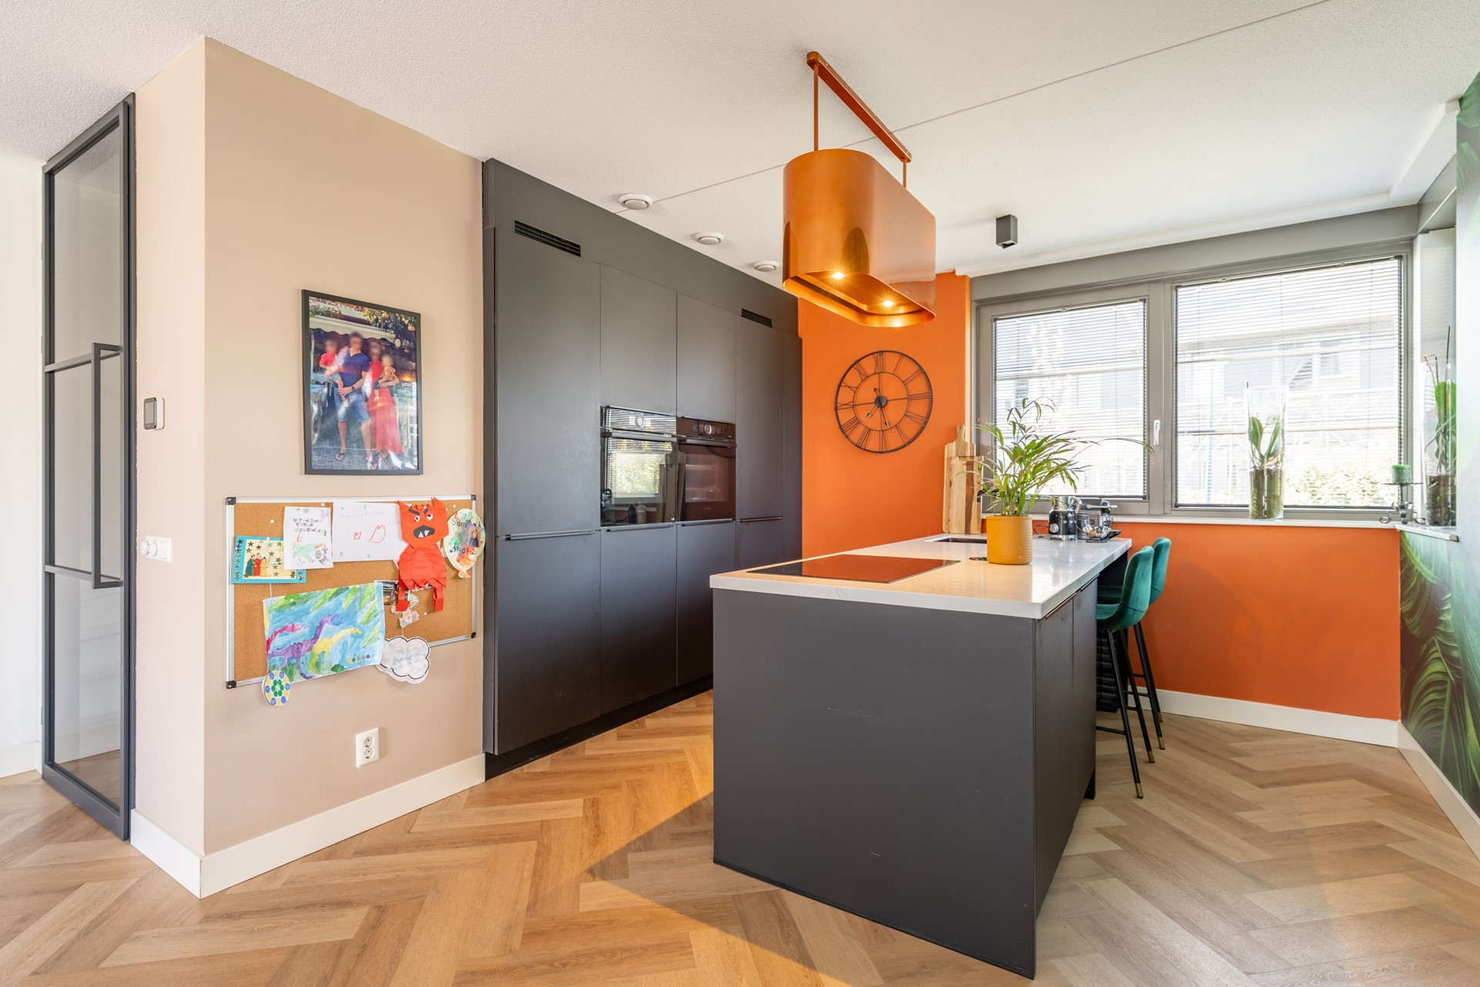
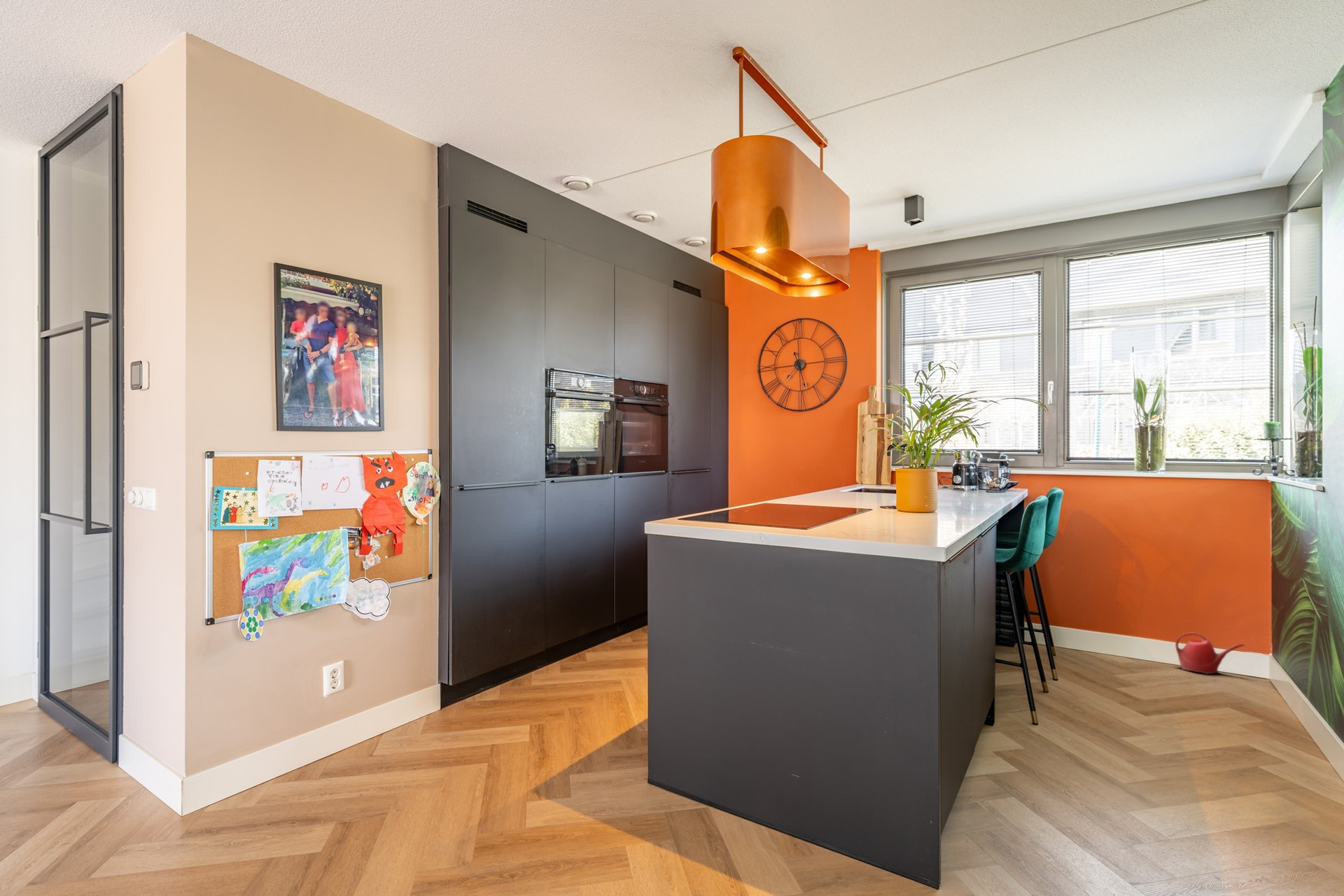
+ watering can (1209, 652)
